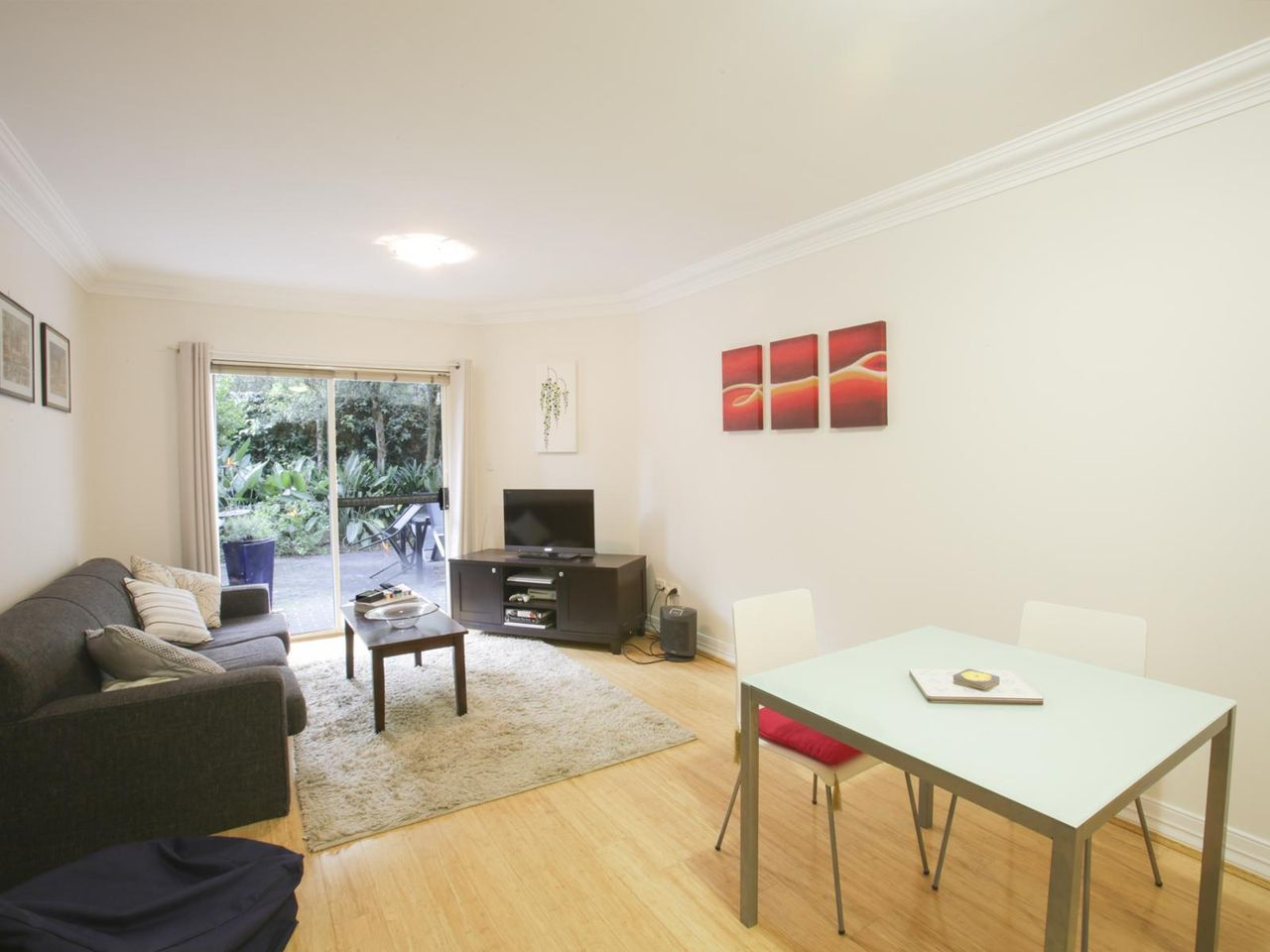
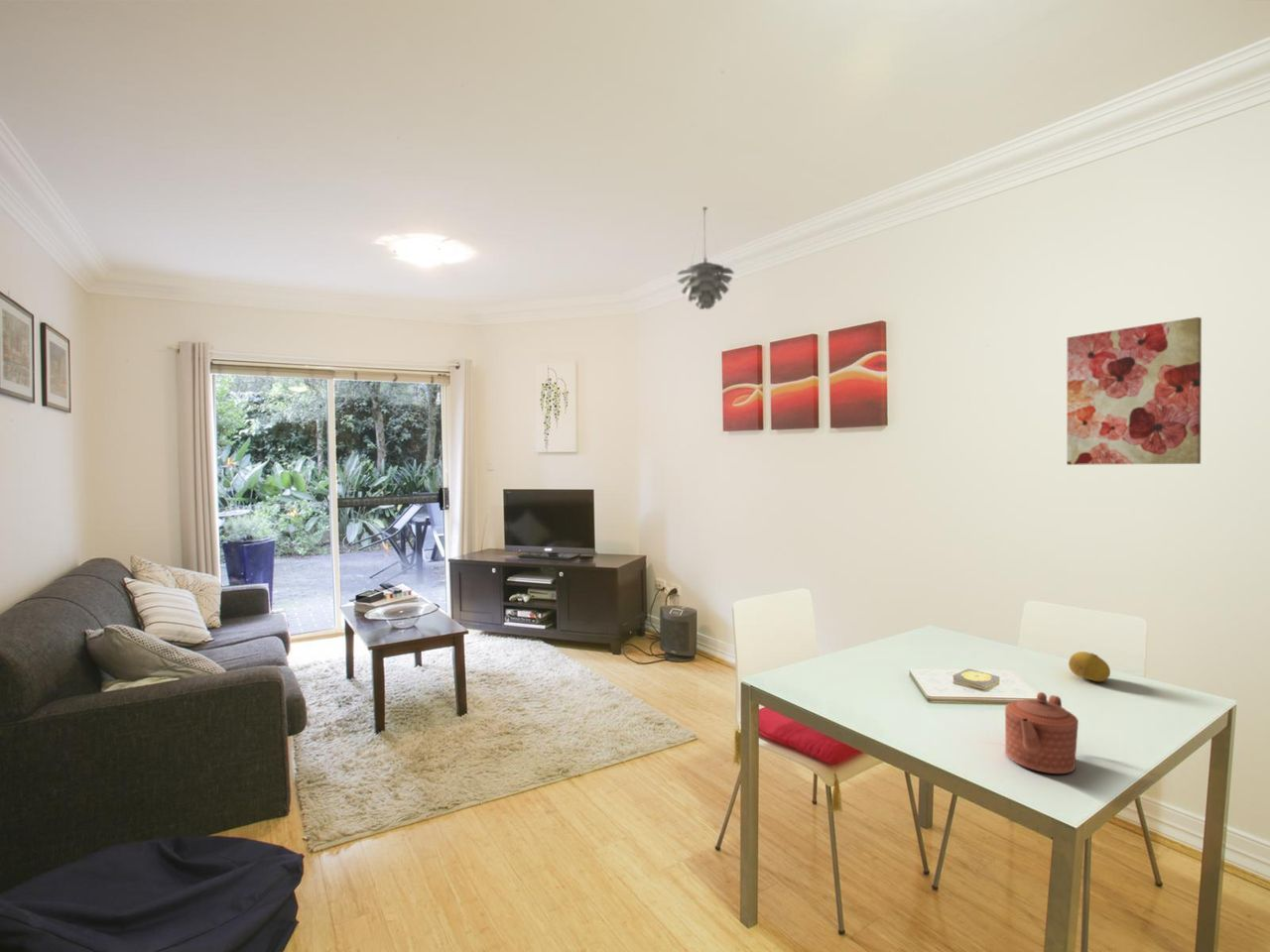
+ teapot (1040, 726)
+ pendant light (704, 258)
+ fruit (1088, 665)
+ wall art (1129, 396)
